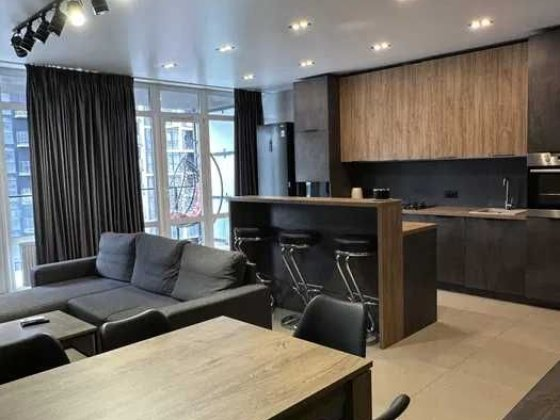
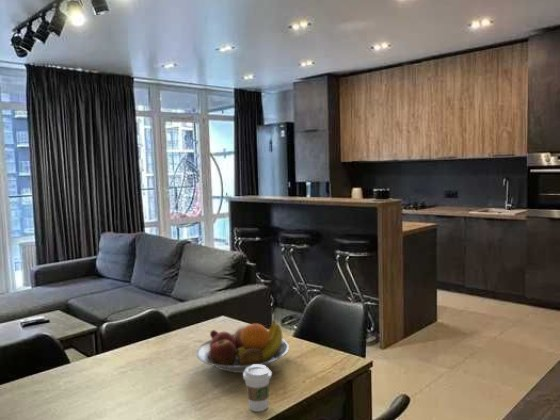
+ fruit bowl (242, 344)
+ coffee cup (257, 388)
